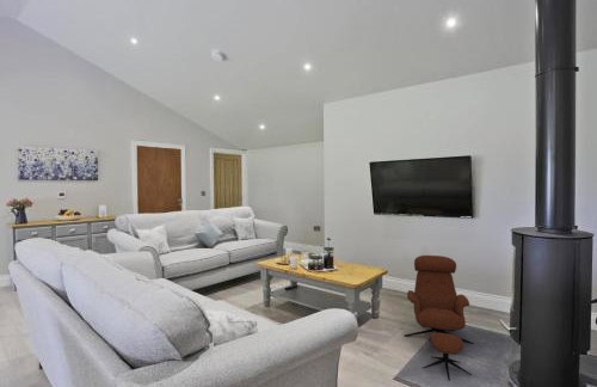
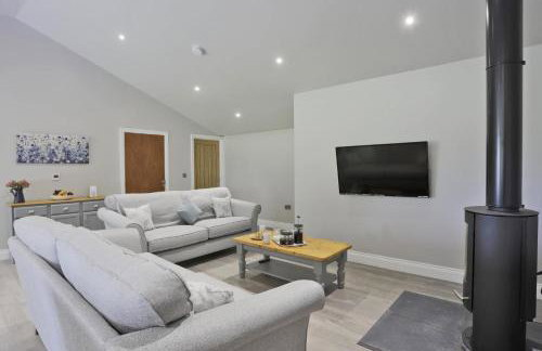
- armchair (439, 307)
